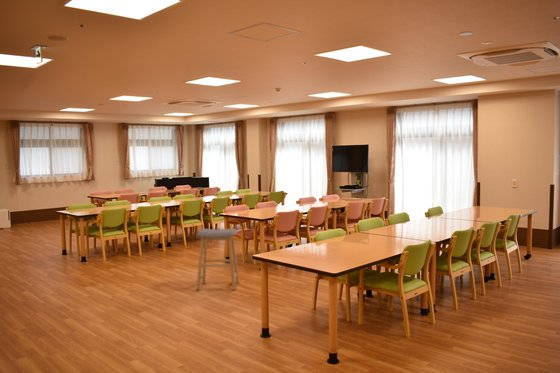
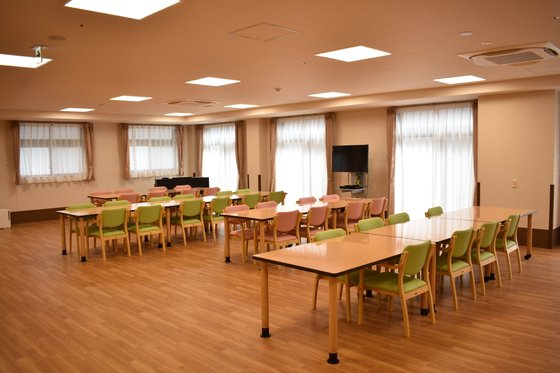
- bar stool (218, 259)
